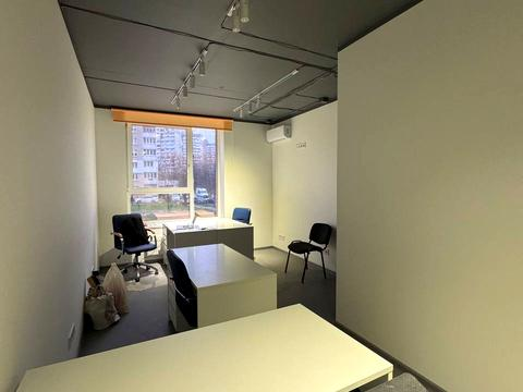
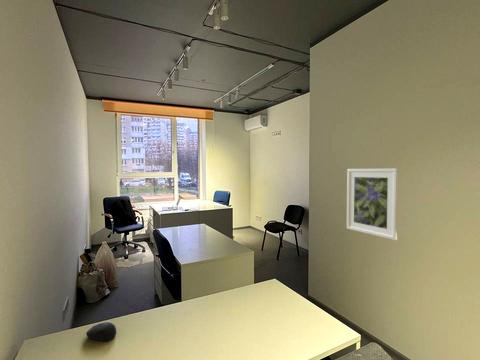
+ computer mouse (101, 330)
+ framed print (370, 201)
